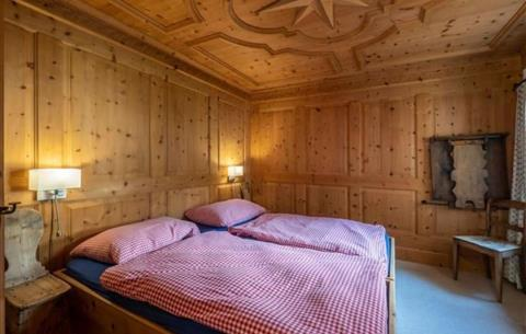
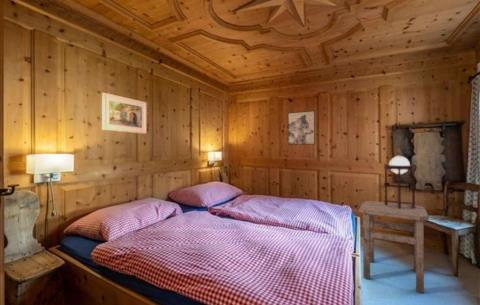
+ table lamp (399, 180)
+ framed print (126, 114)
+ wall art (301, 128)
+ side table (392, 240)
